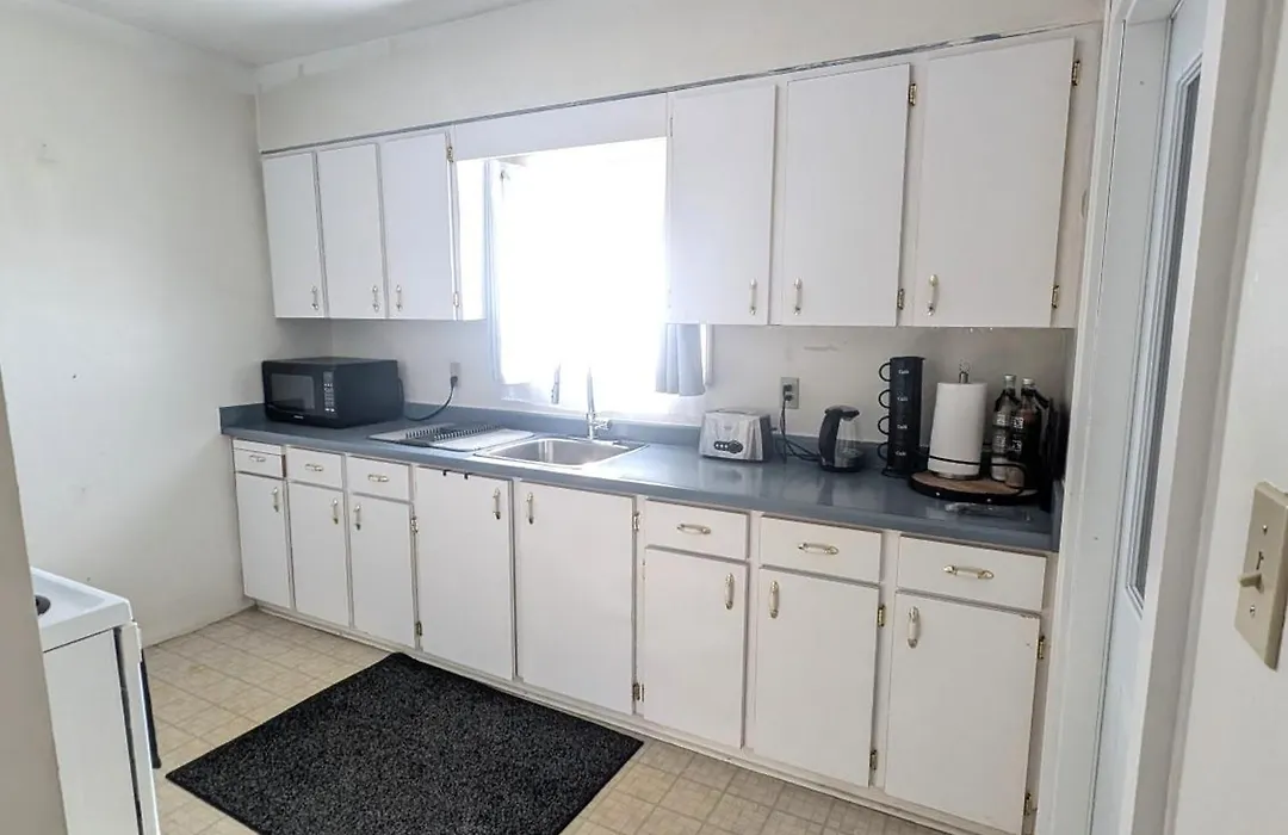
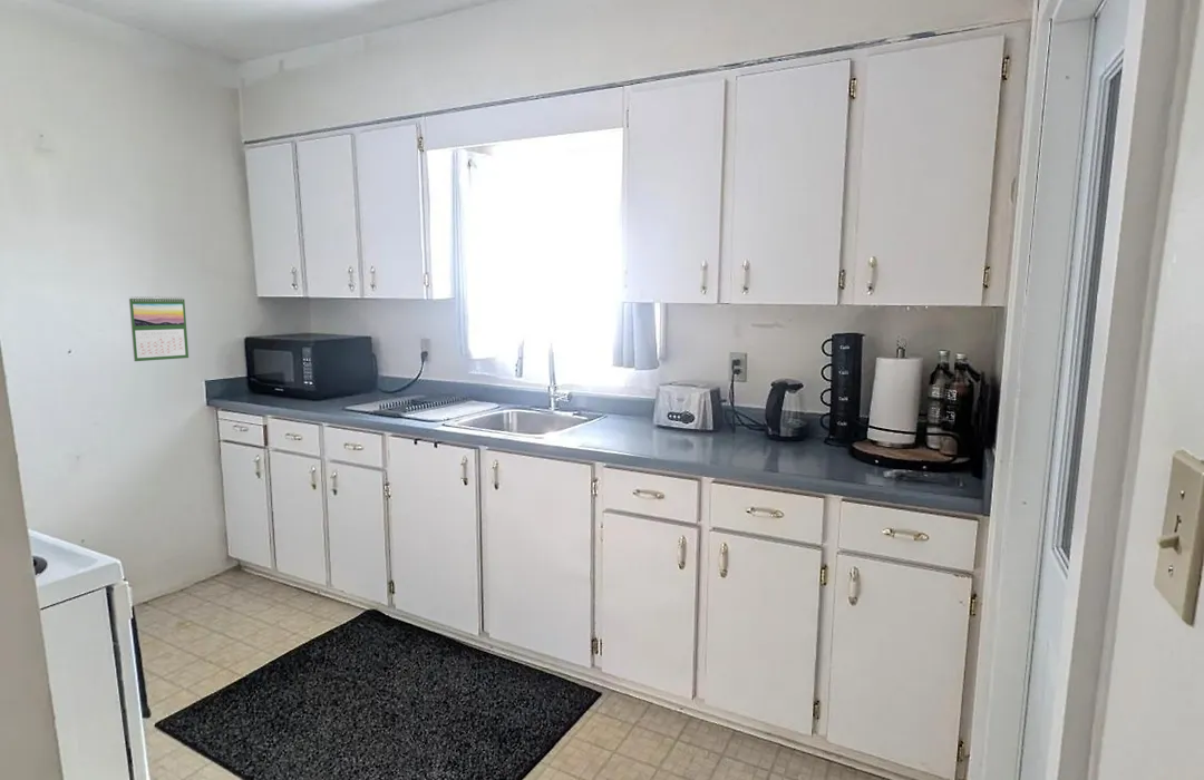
+ calendar (159, 328)
